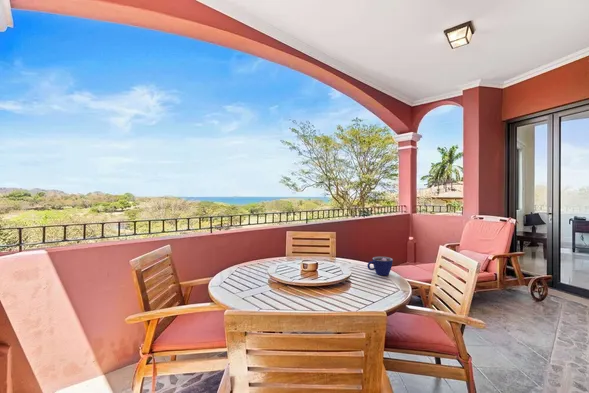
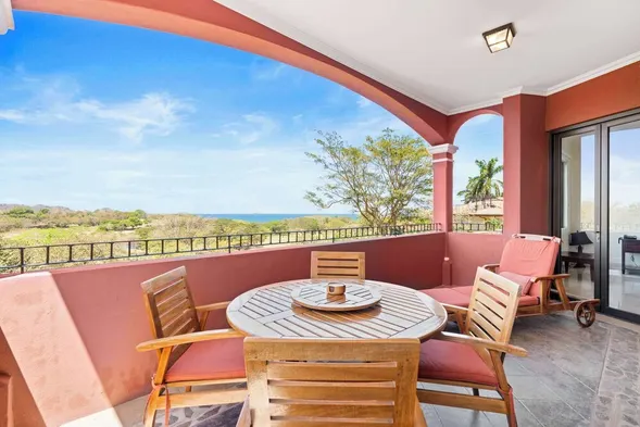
- cup (379, 266)
